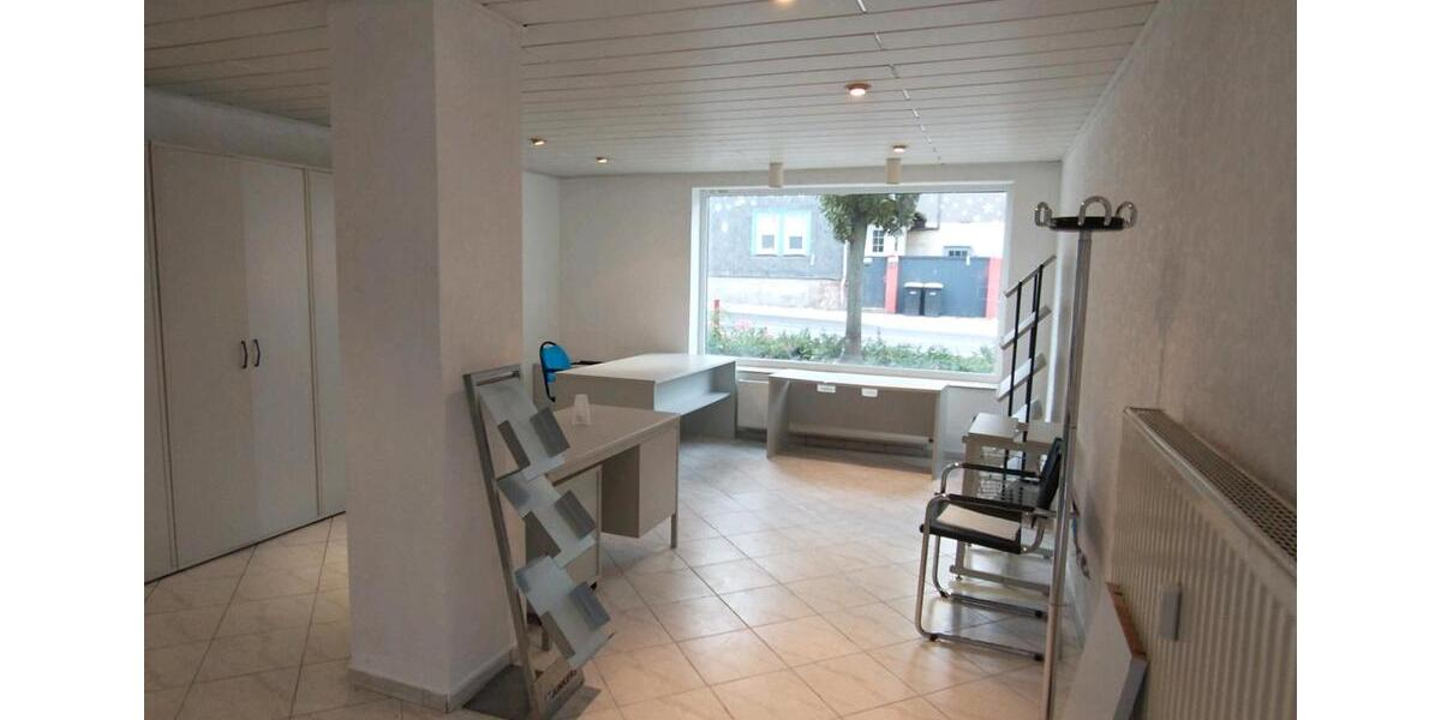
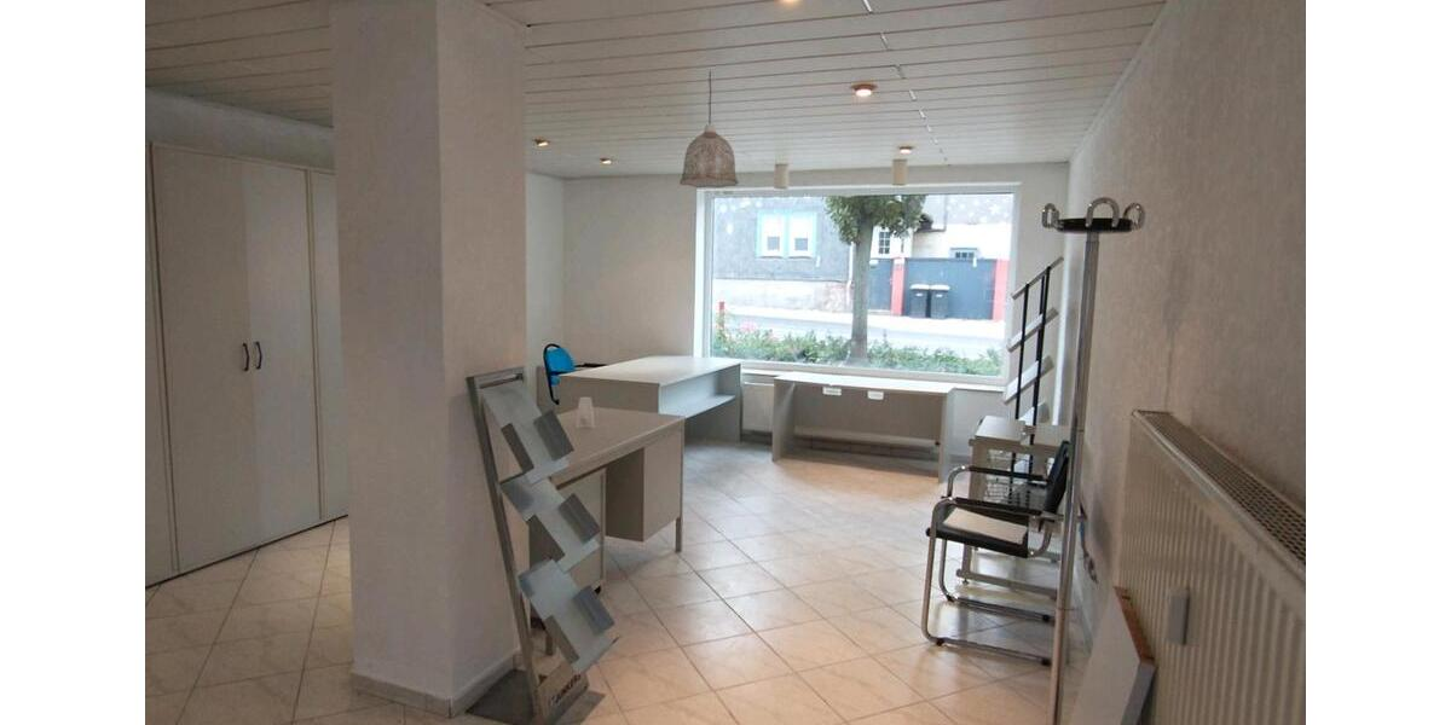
+ pendant lamp (709, 127)
